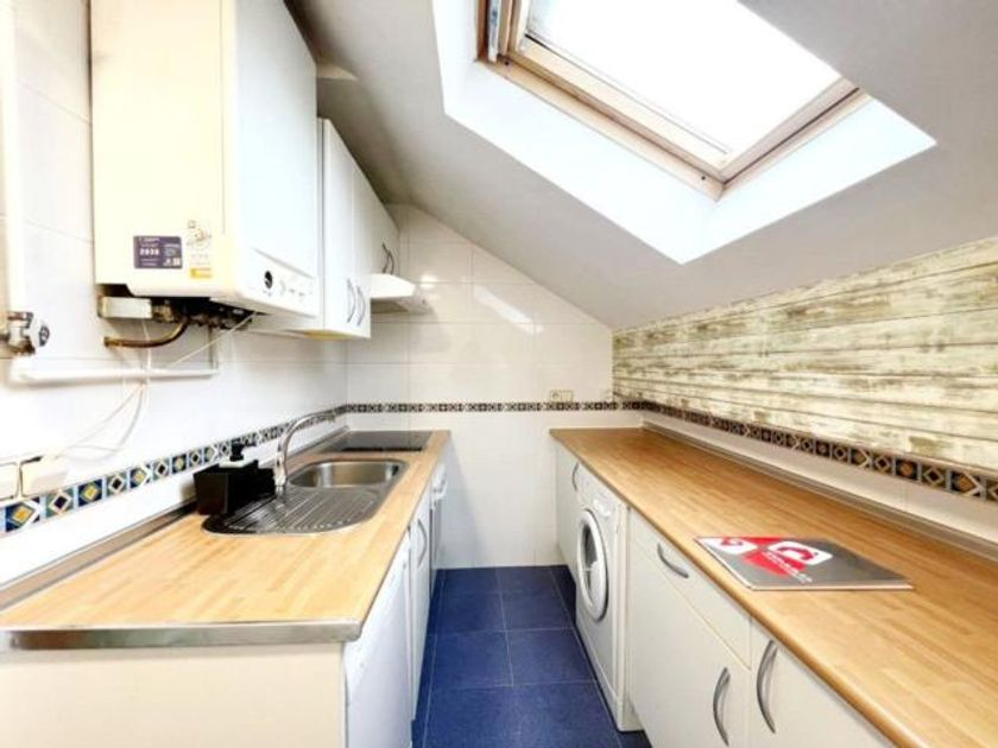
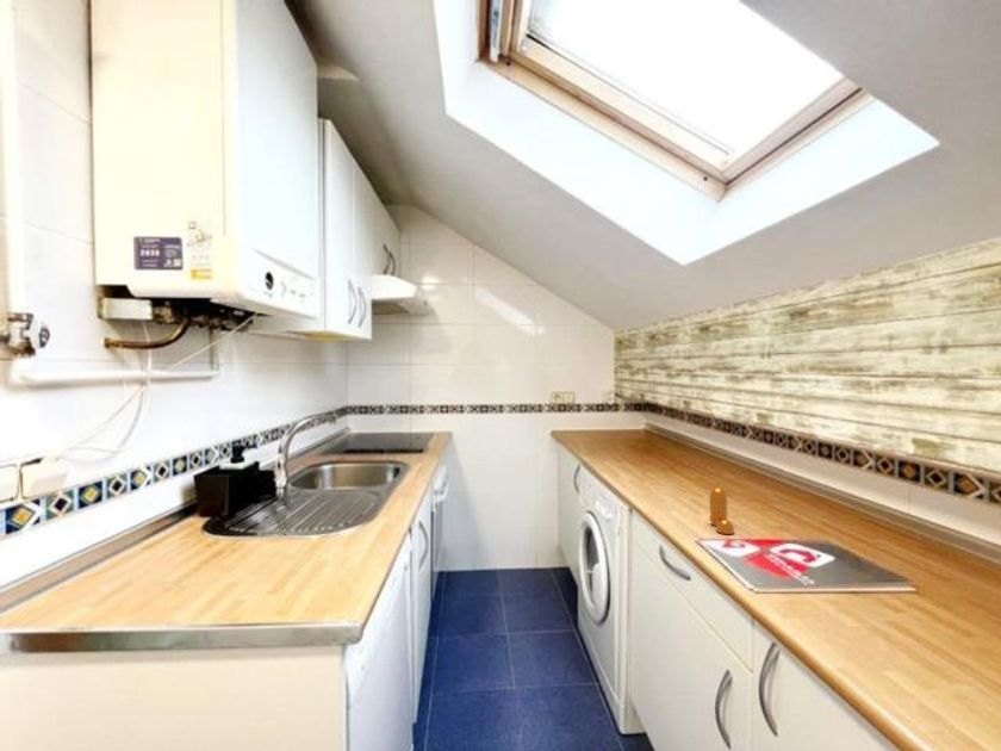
+ pepper shaker (721, 509)
